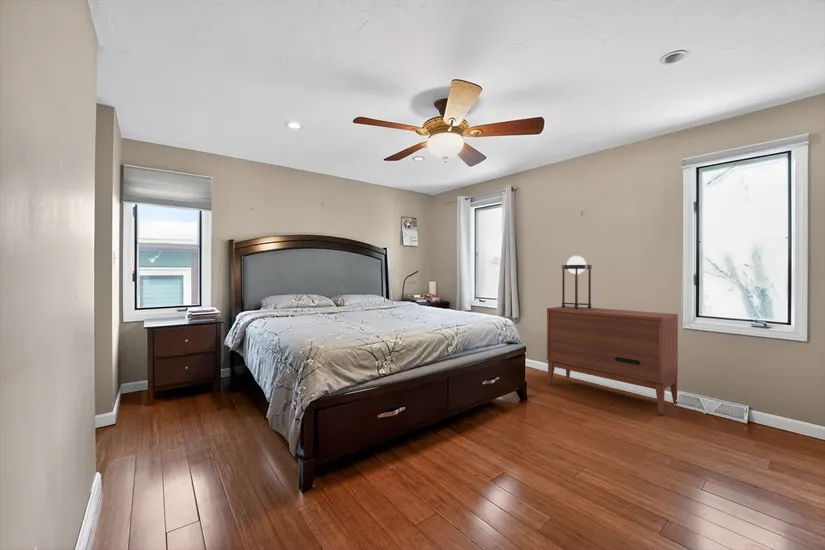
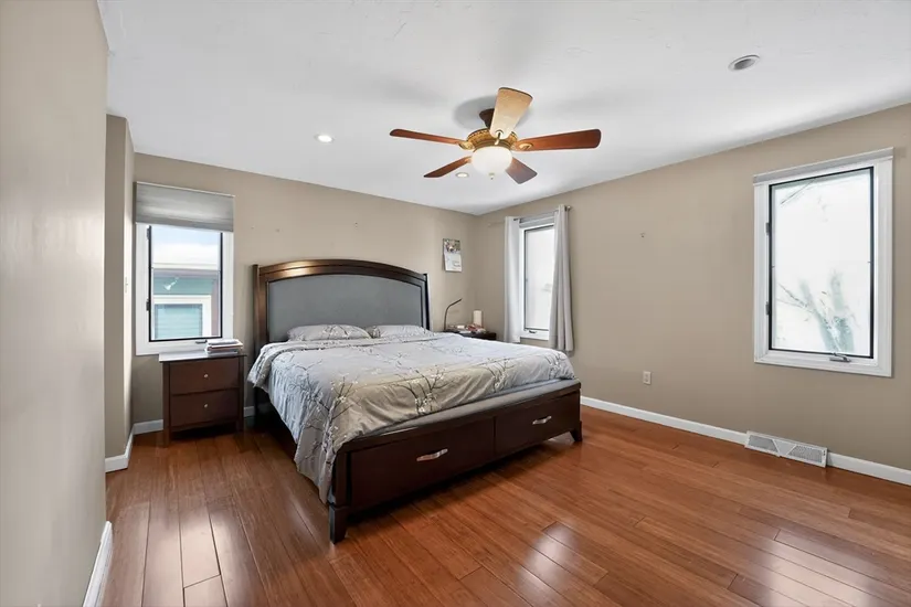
- table lamp (576, 281)
- dresser (607, 352)
